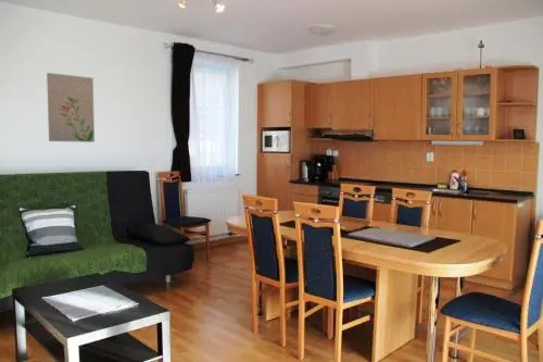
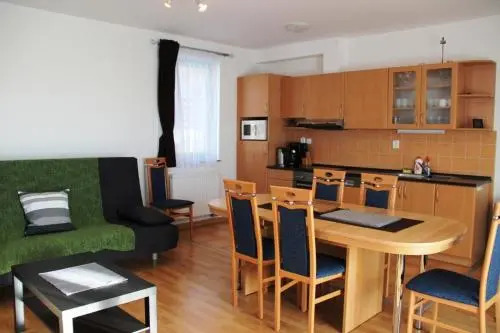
- wall art (71, 109)
